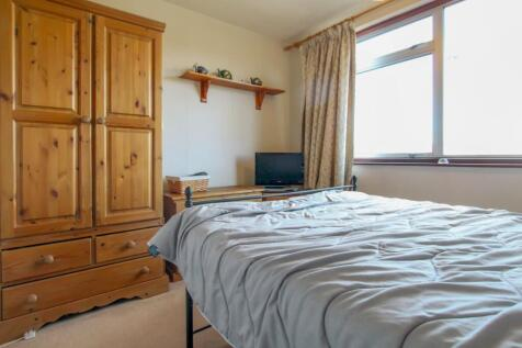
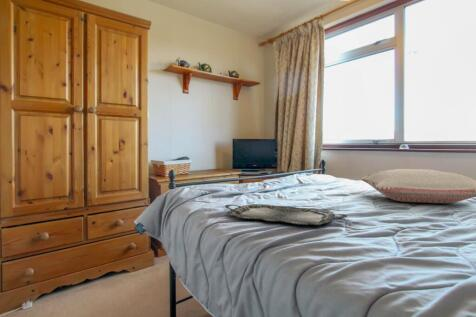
+ pillow (415, 184)
+ serving tray (280, 213)
